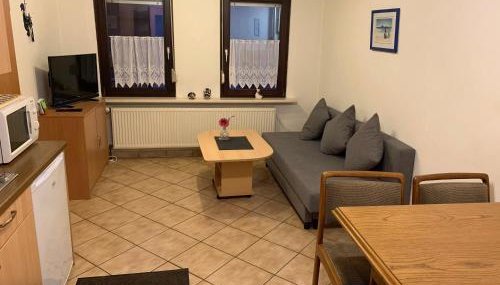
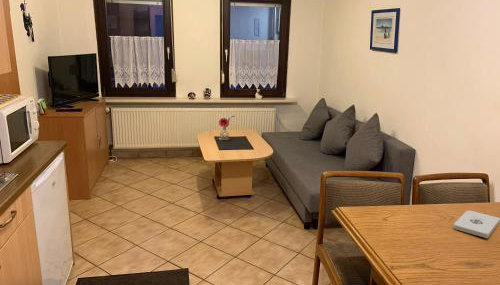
+ notepad (476, 223)
